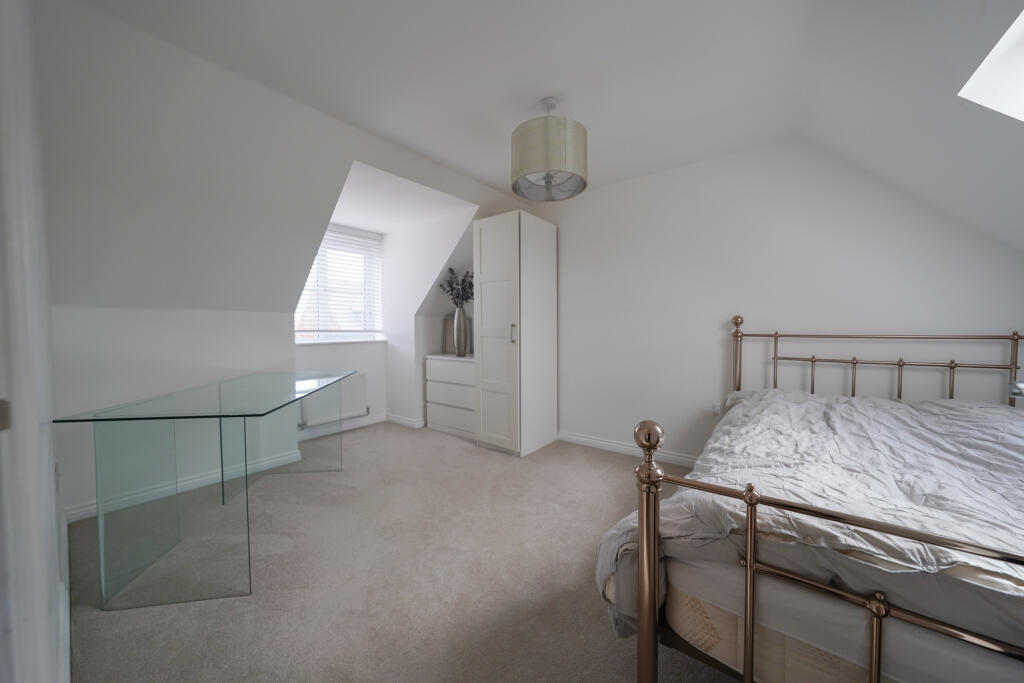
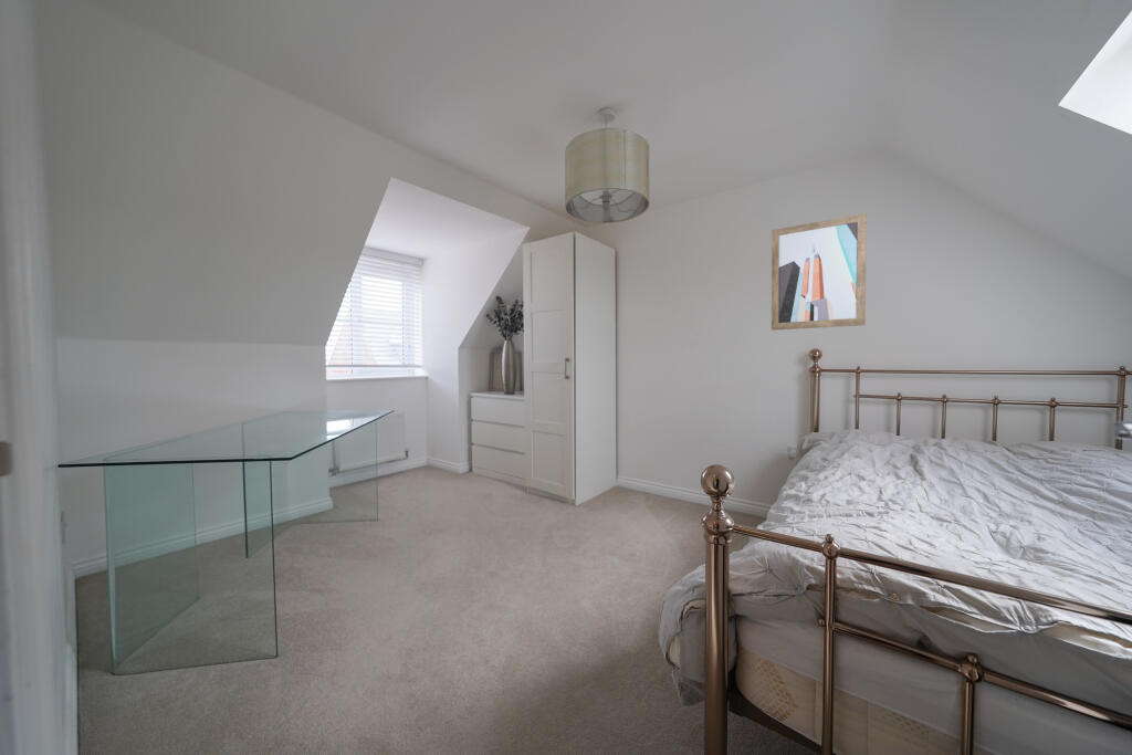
+ wall art (816, 274)
